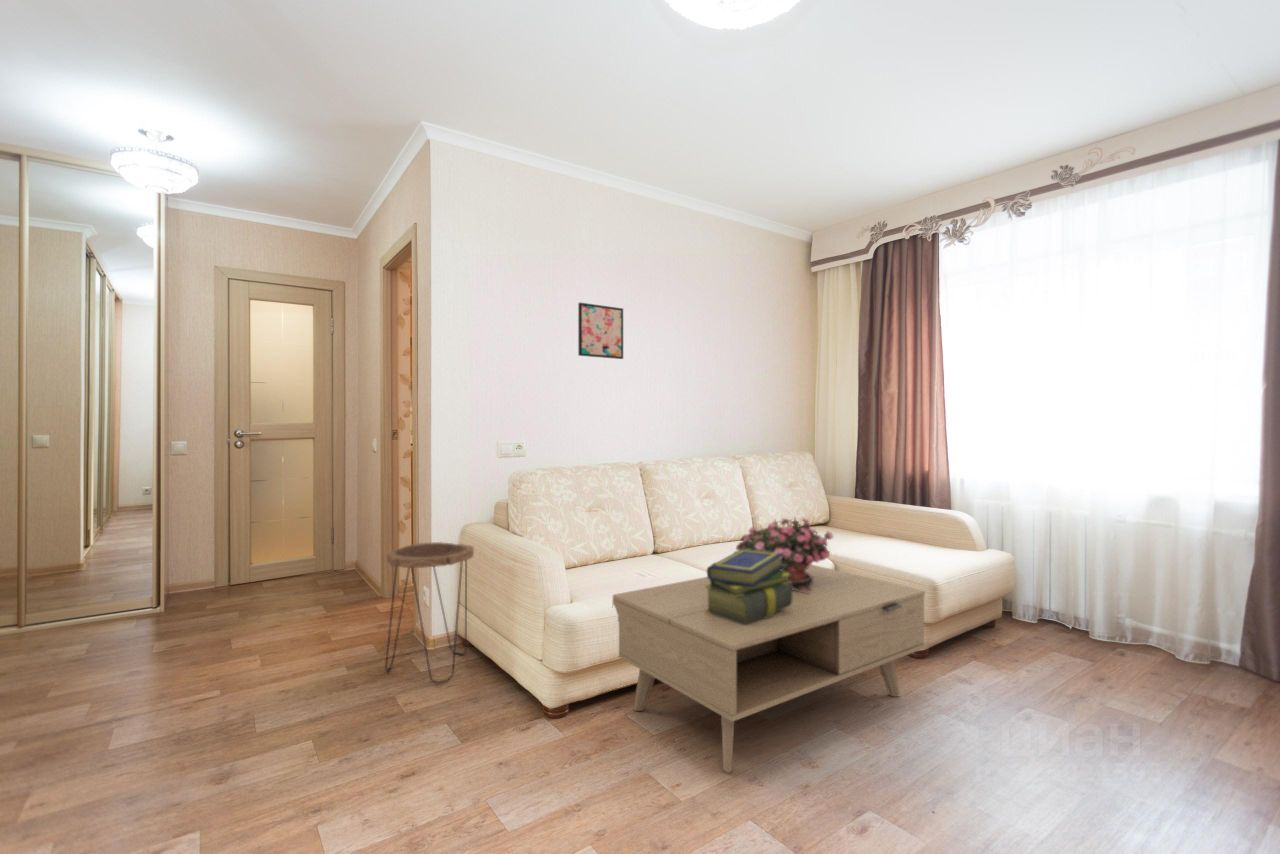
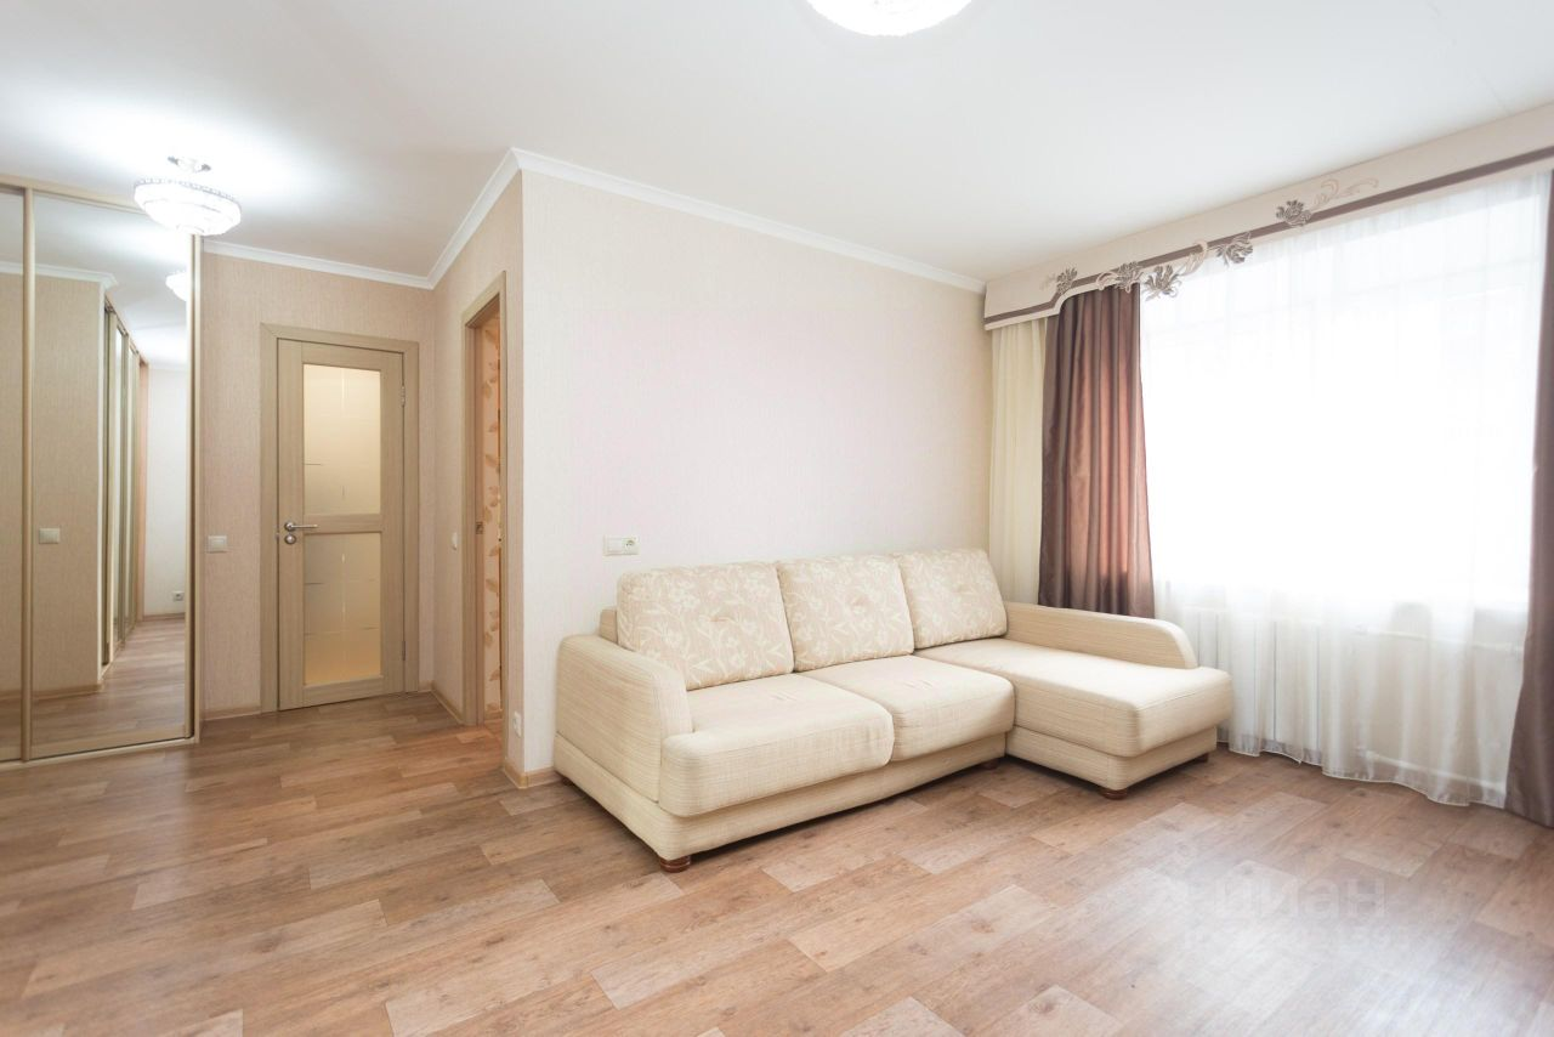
- wall art (601, 331)
- potted flower (784, 549)
- coffee table (772, 648)
- stack of books (748, 583)
- side table (441, 607)
